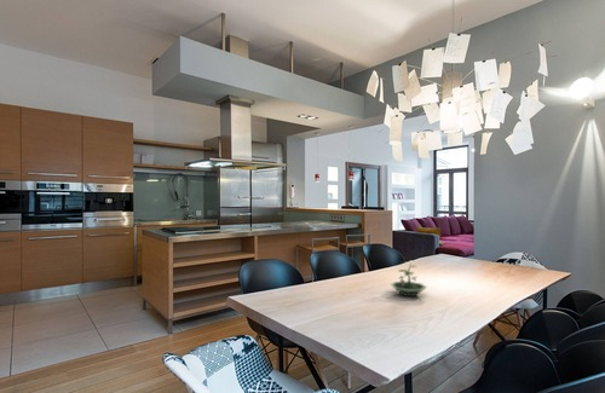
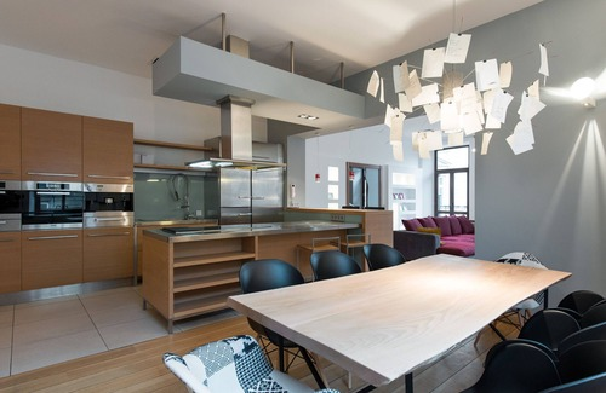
- terrarium (409, 266)
